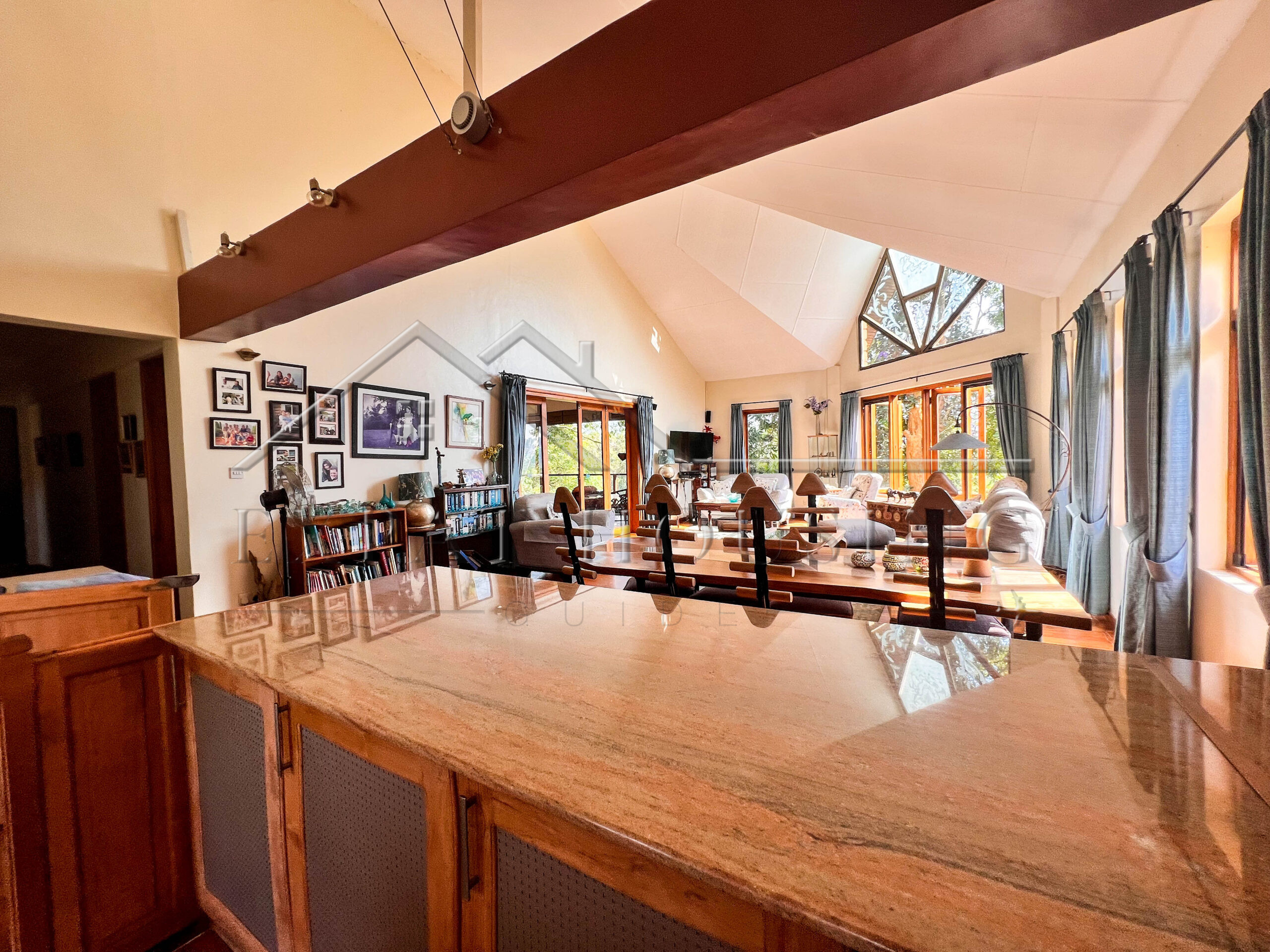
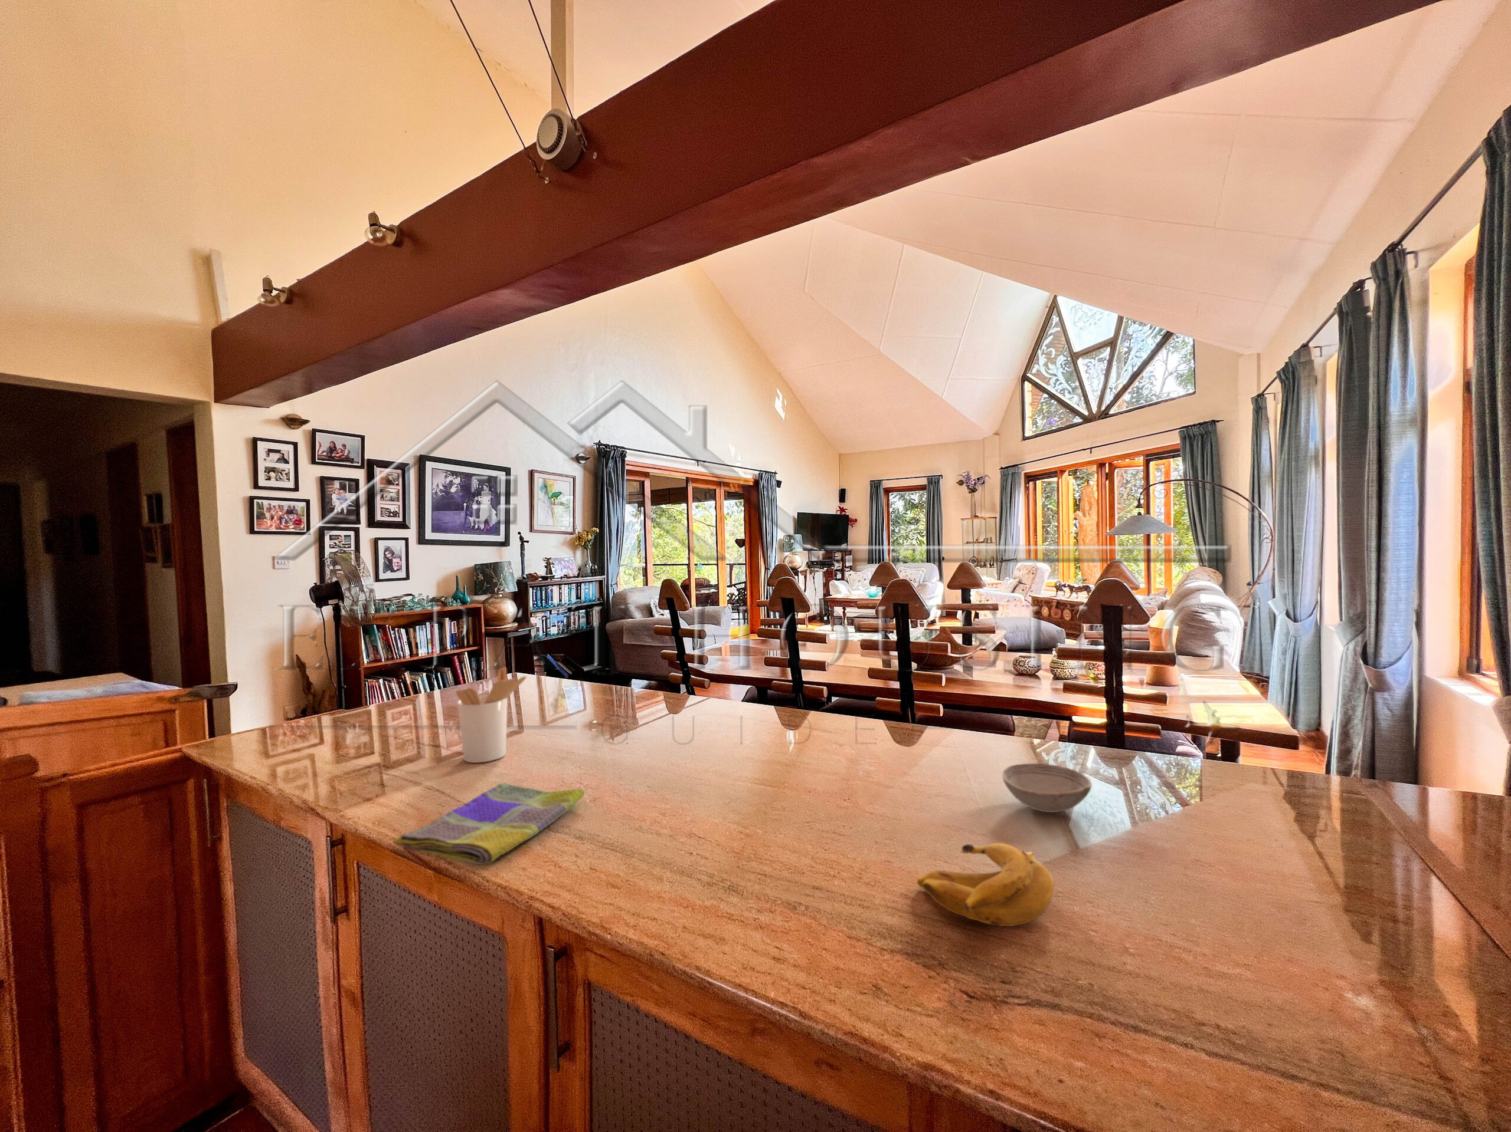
+ dish towel (496, 817)
+ utensil holder (493, 715)
+ bowl (1046, 792)
+ banana (983, 873)
